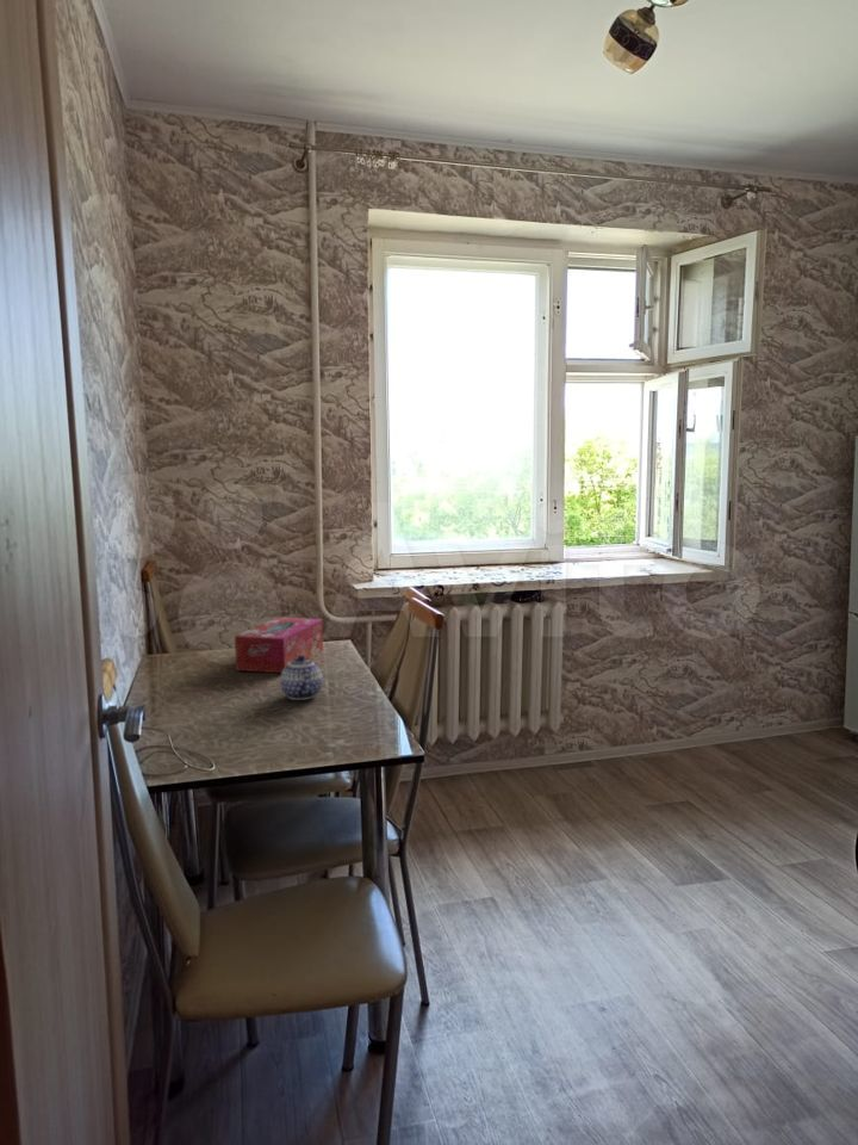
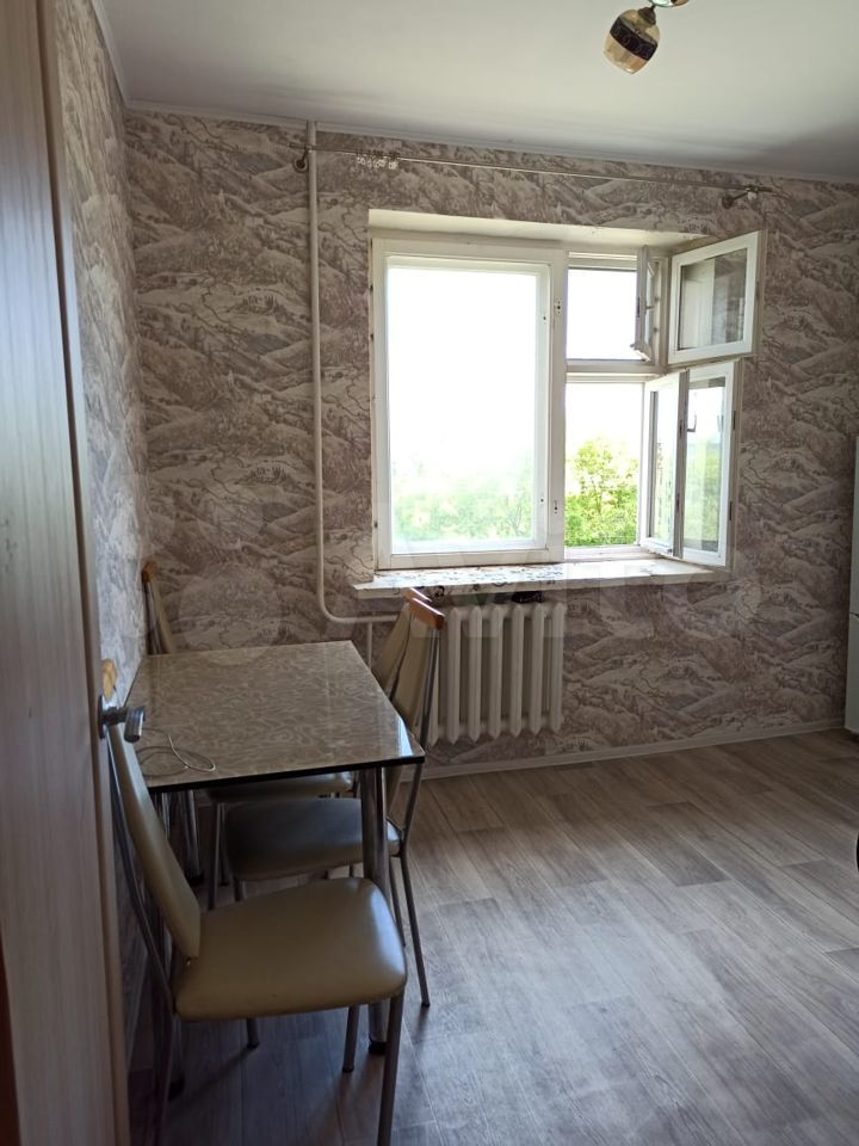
- teapot (300, 675)
- tissue box (281, 643)
